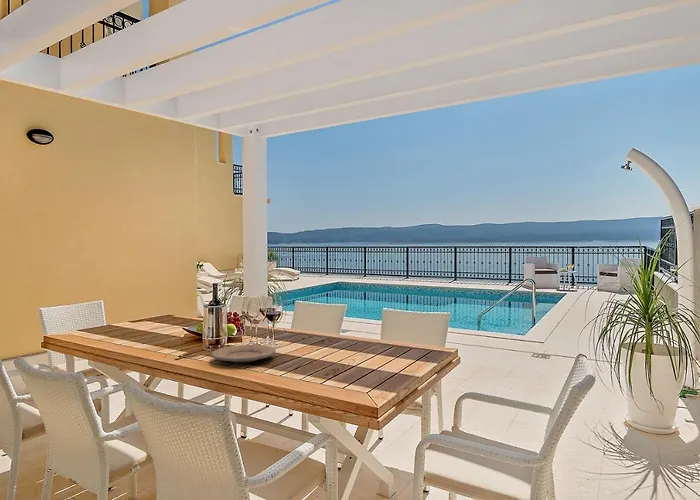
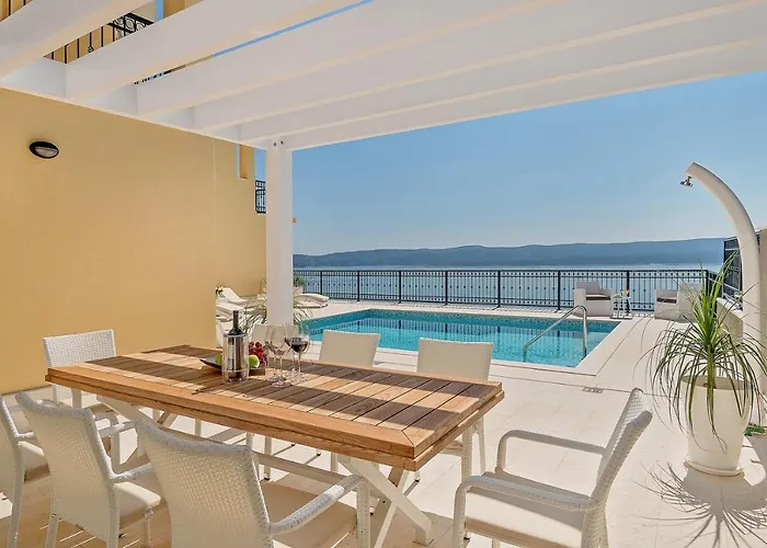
- plate (244, 354)
